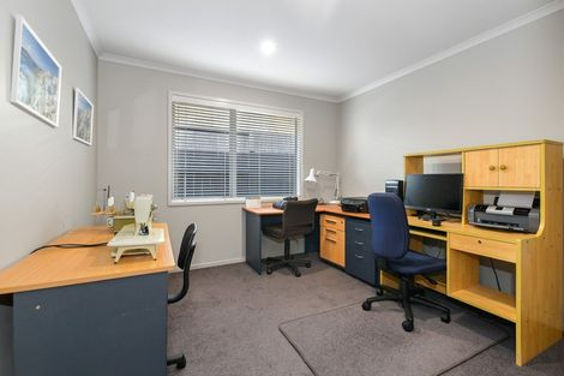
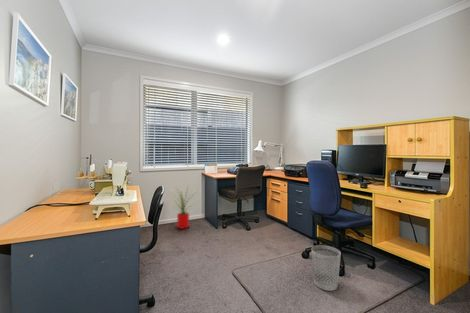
+ wastebasket (325, 267)
+ house plant (183, 205)
